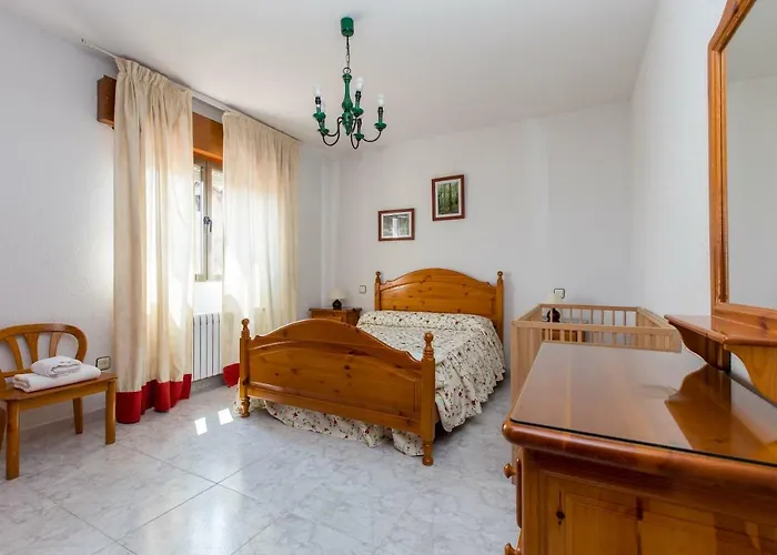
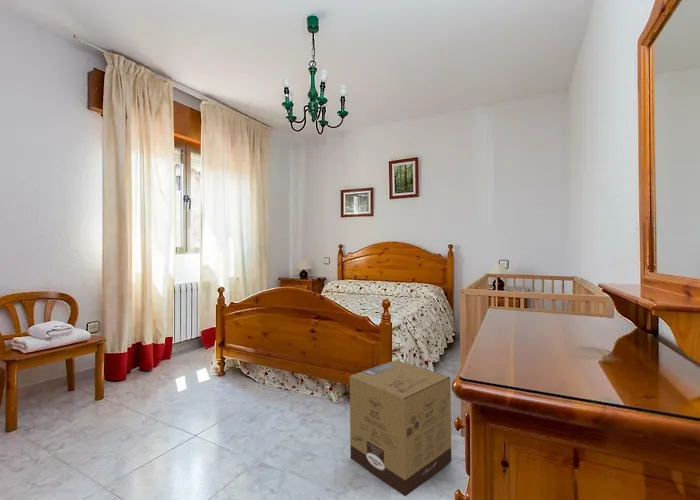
+ cardboard box (399, 418)
